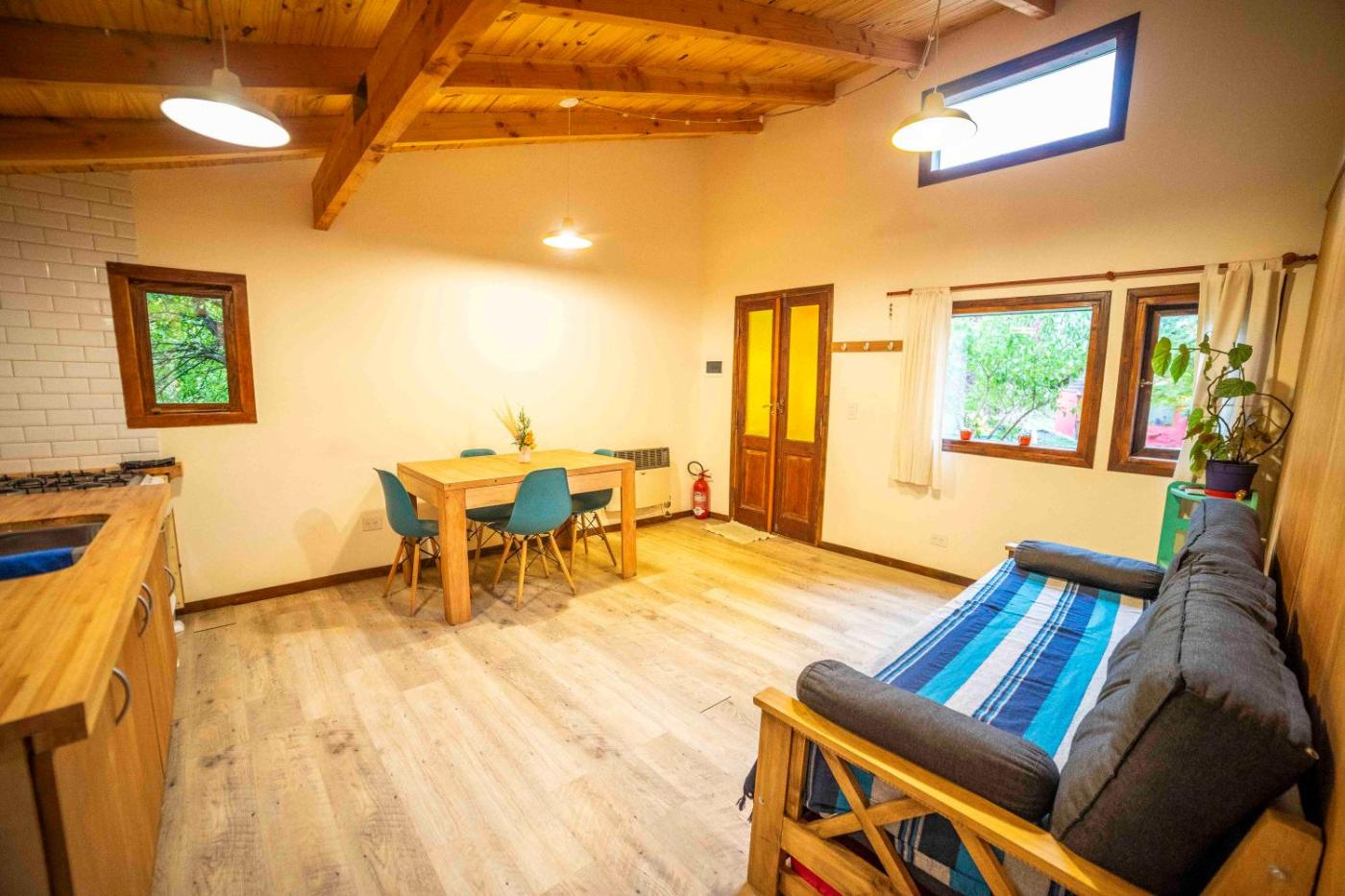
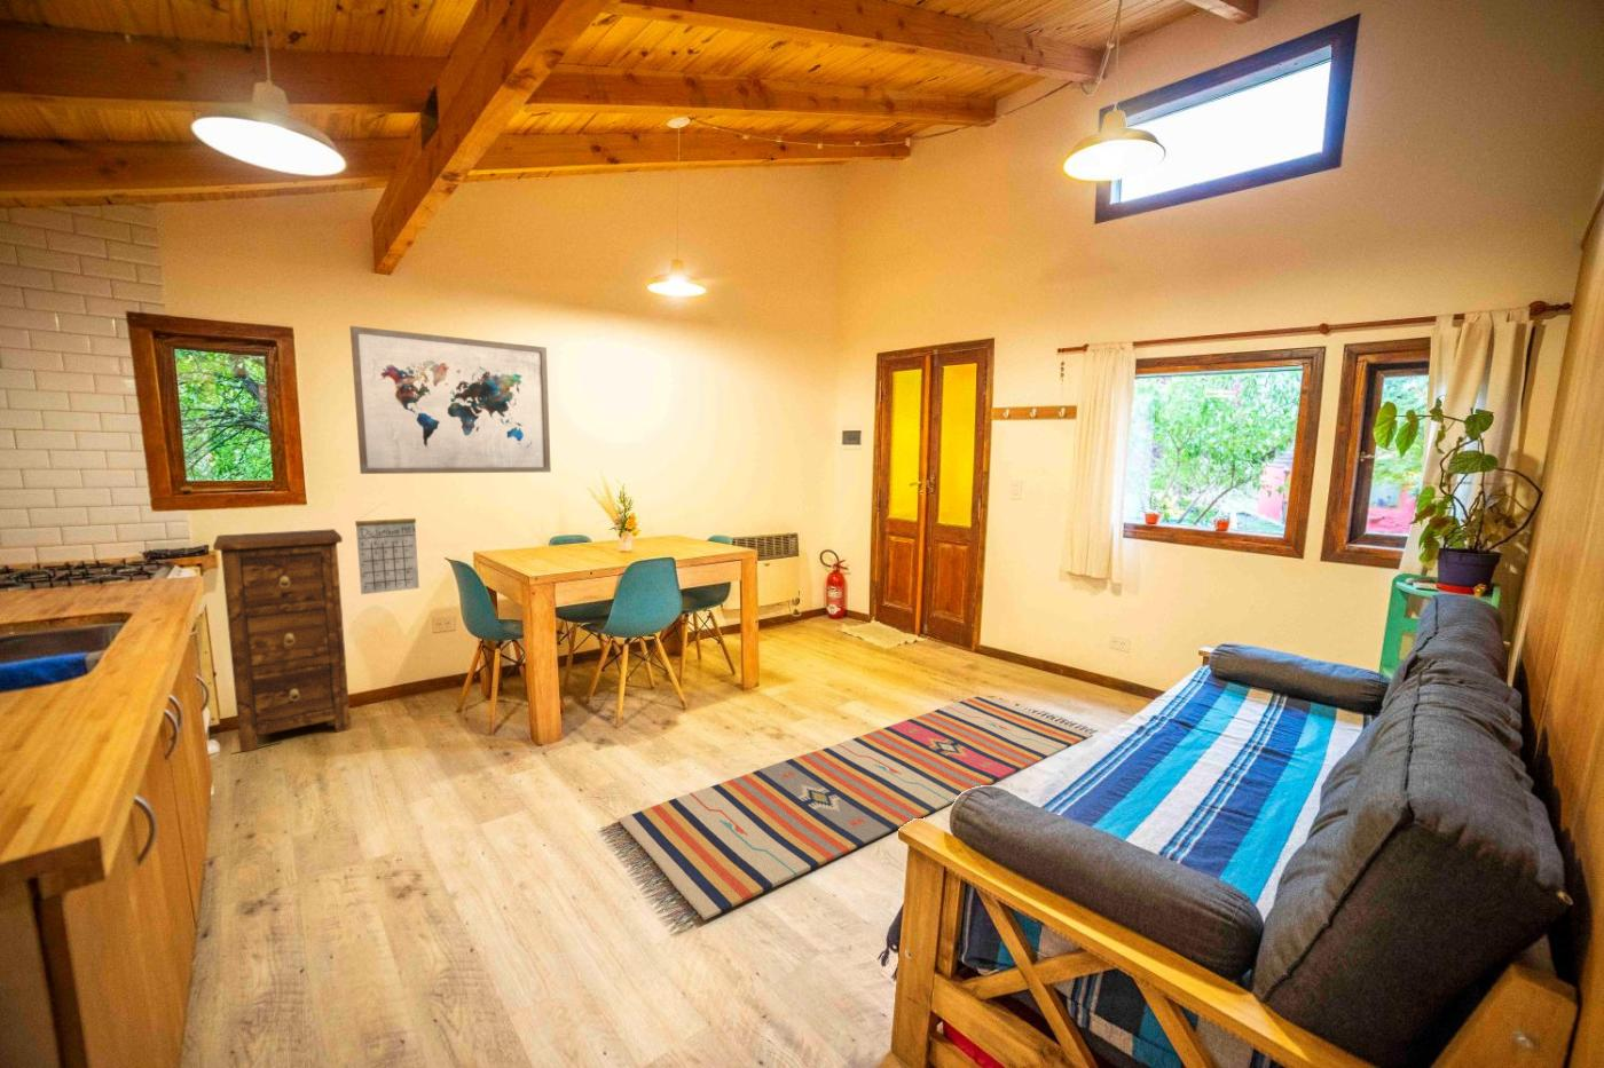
+ rug (888, 770)
+ calendar (388, 547)
+ wall art (459, 405)
+ cabinet (287, 634)
